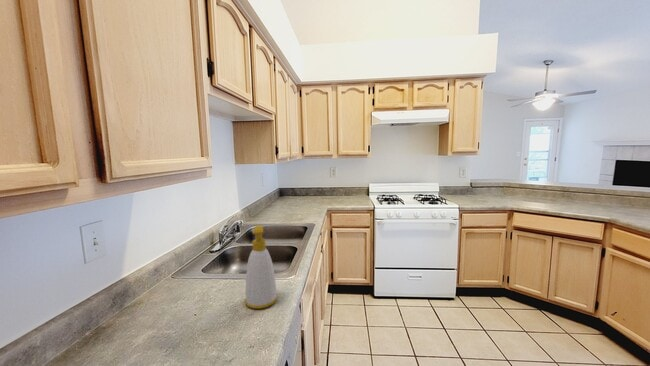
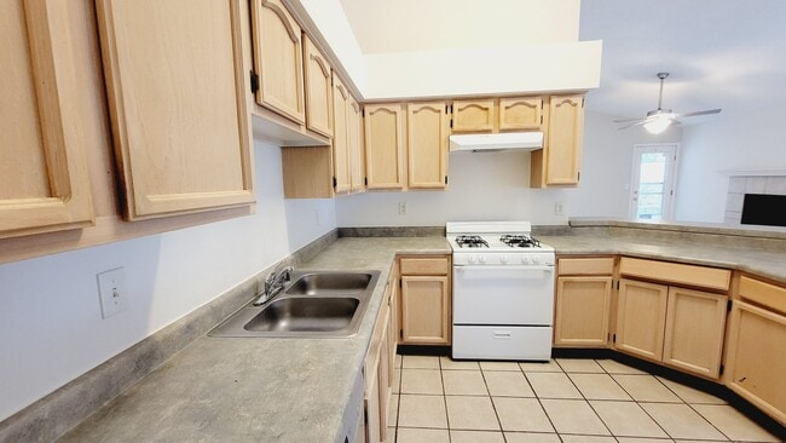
- soap bottle (260, 264)
